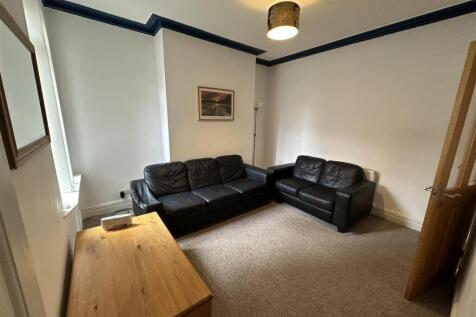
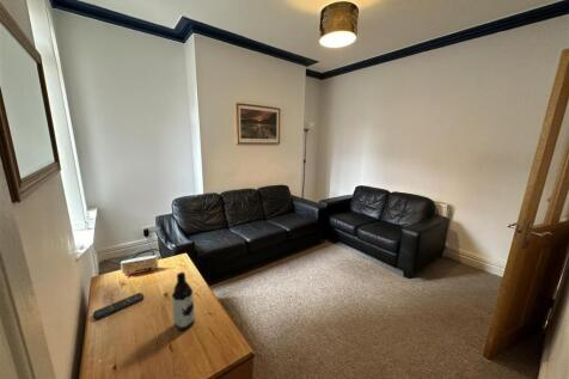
+ remote control (120, 305)
+ water bottle (182, 299)
